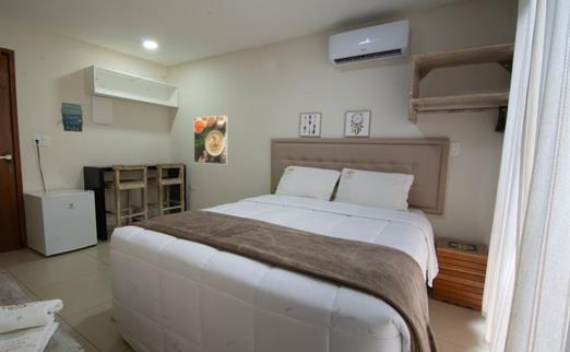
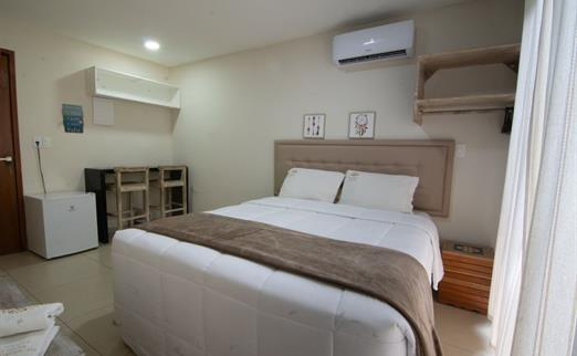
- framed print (210, 140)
